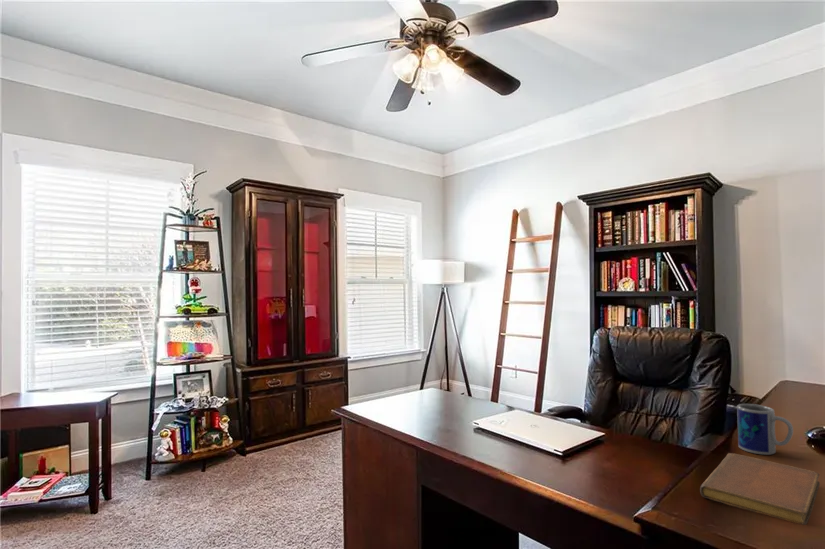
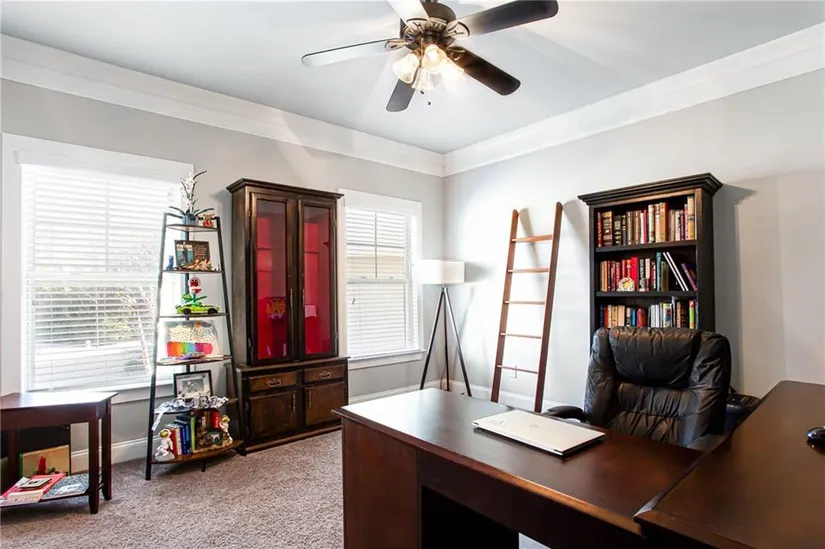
- mug (764, 430)
- notebook (761, 484)
